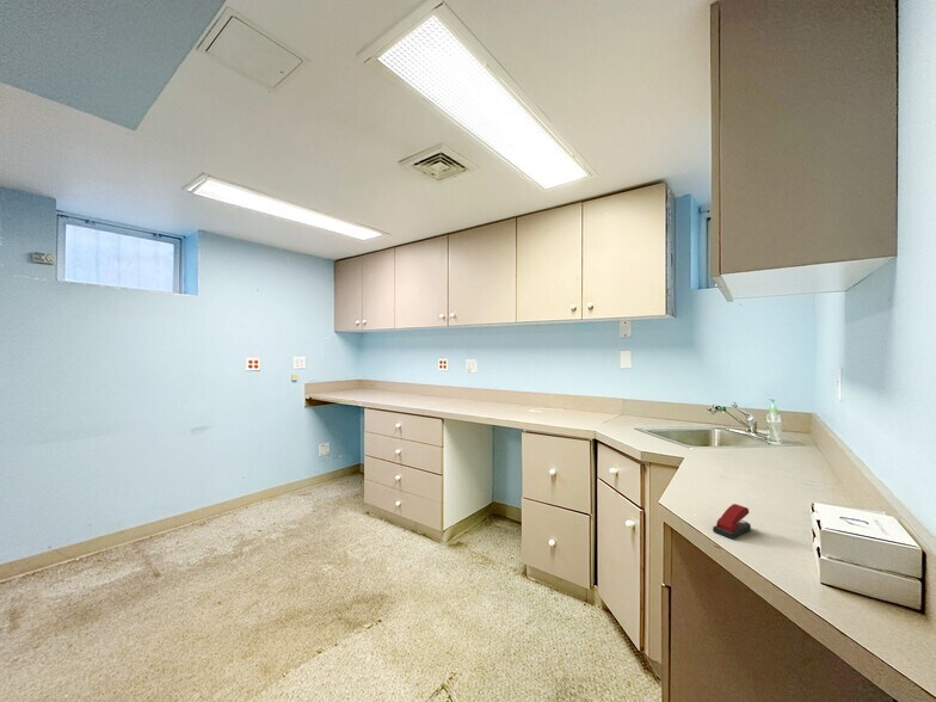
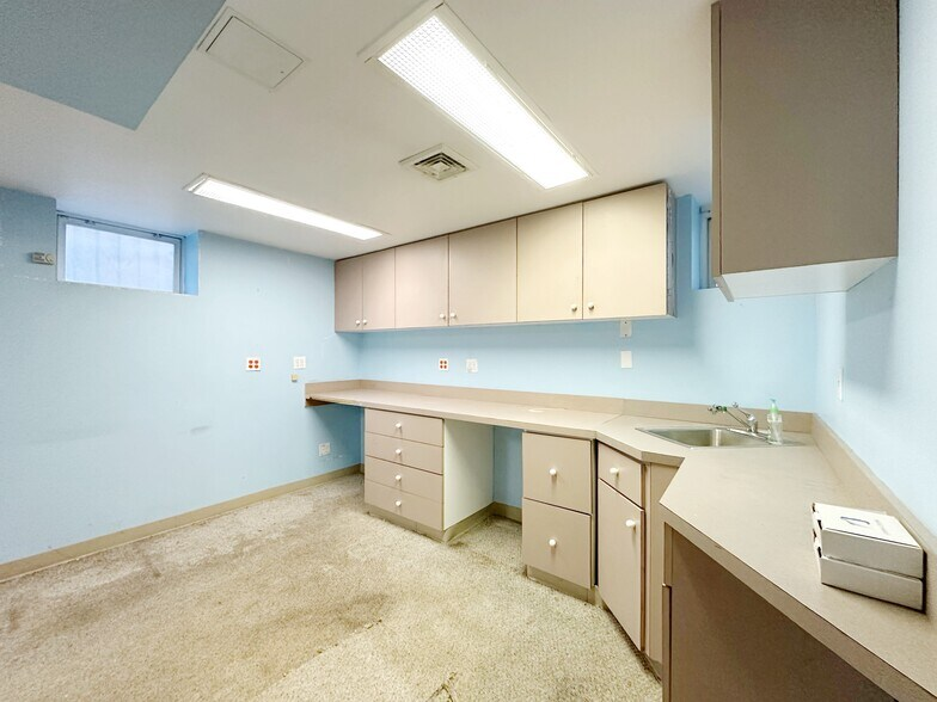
- stapler (733, 518)
